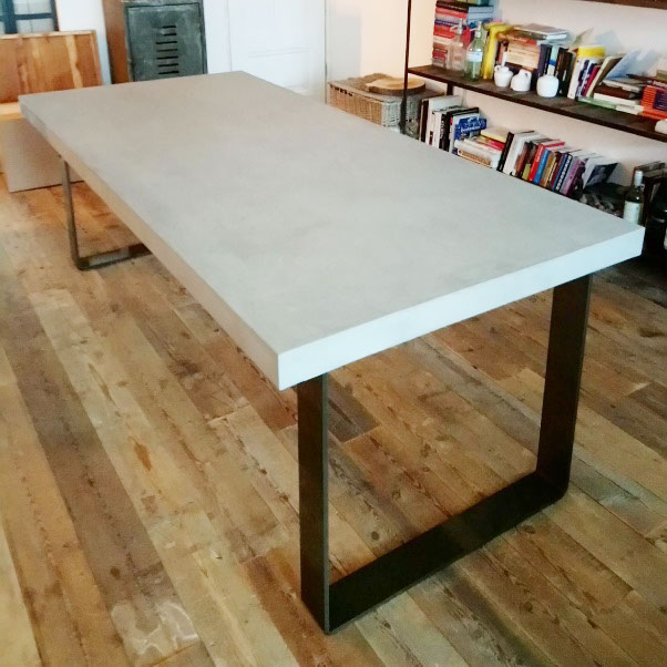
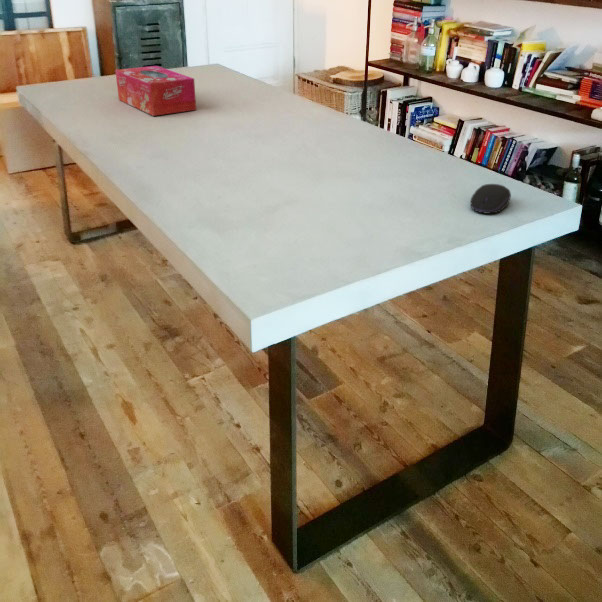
+ tissue box (155, 89)
+ computer mouse (490, 196)
